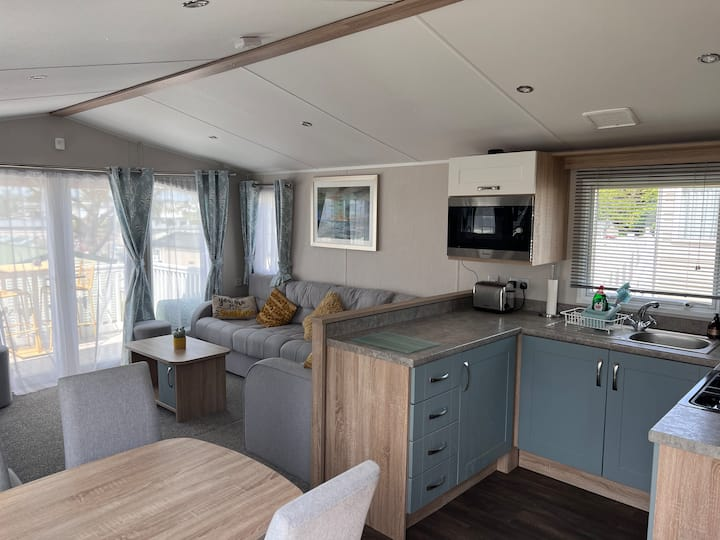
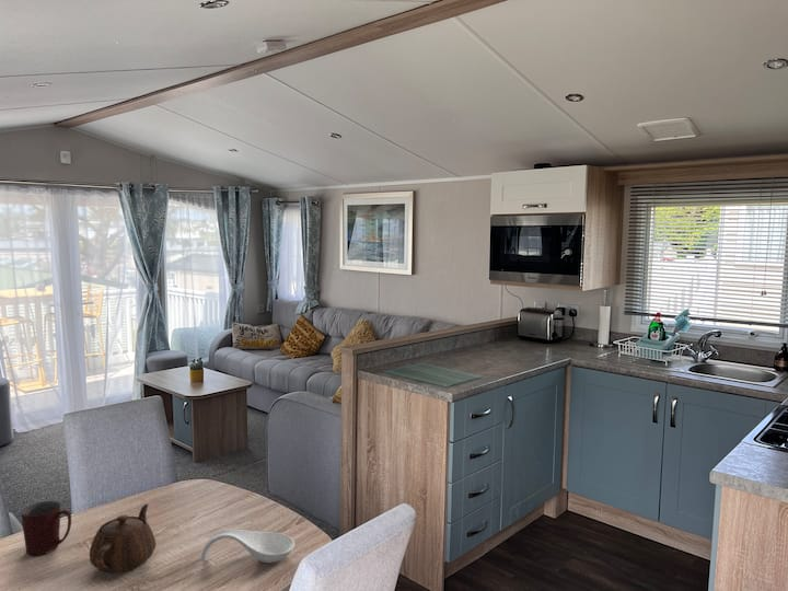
+ mug (47, 528)
+ teapot (124, 537)
+ spoon rest (248, 544)
